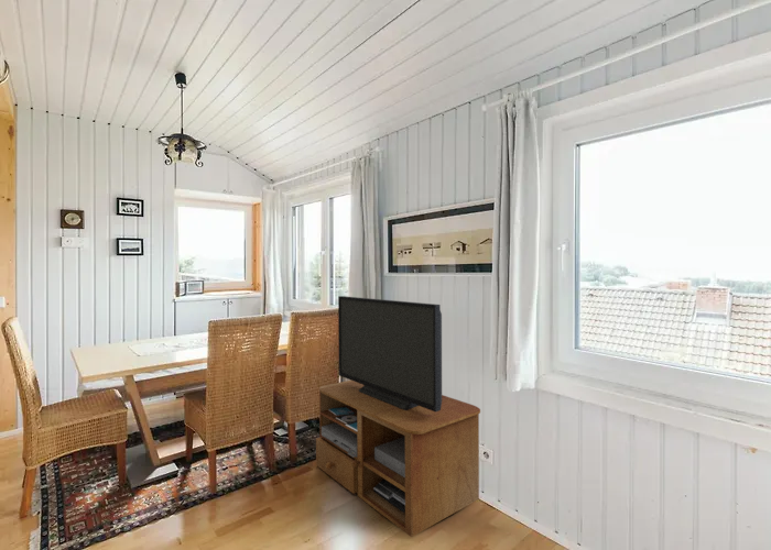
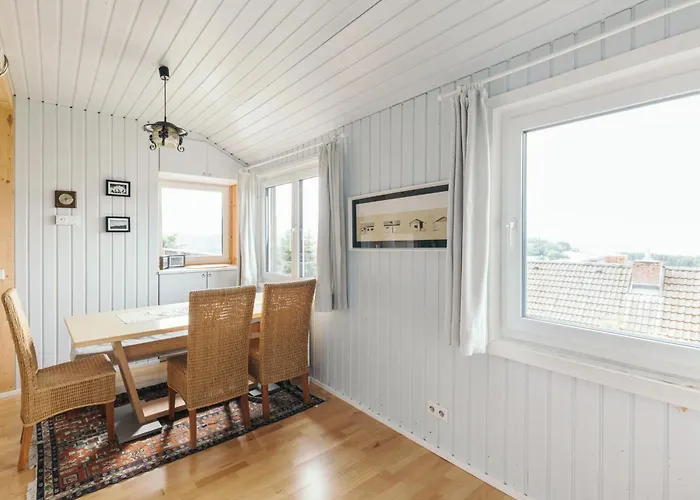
- tv stand (388, 391)
